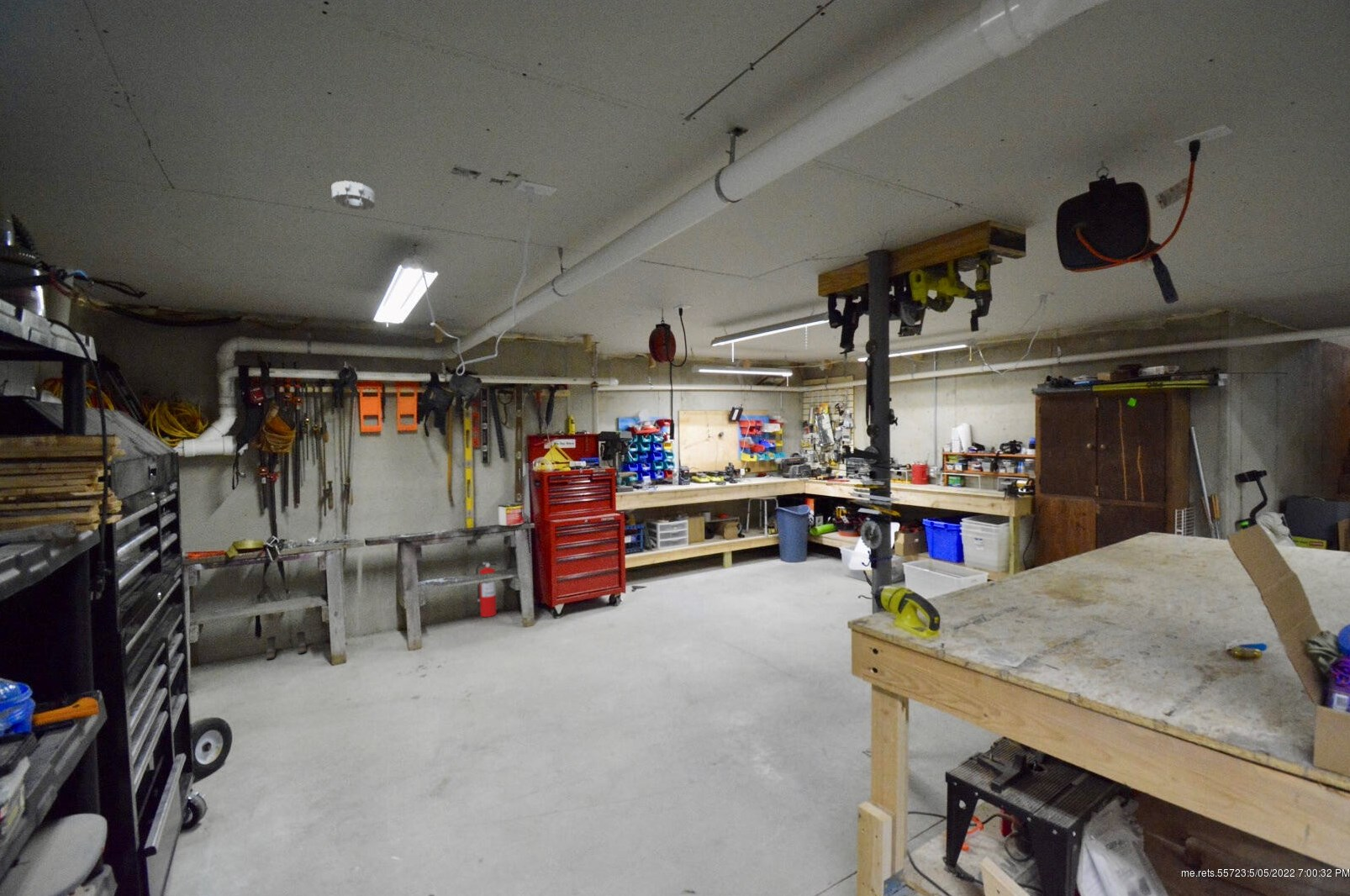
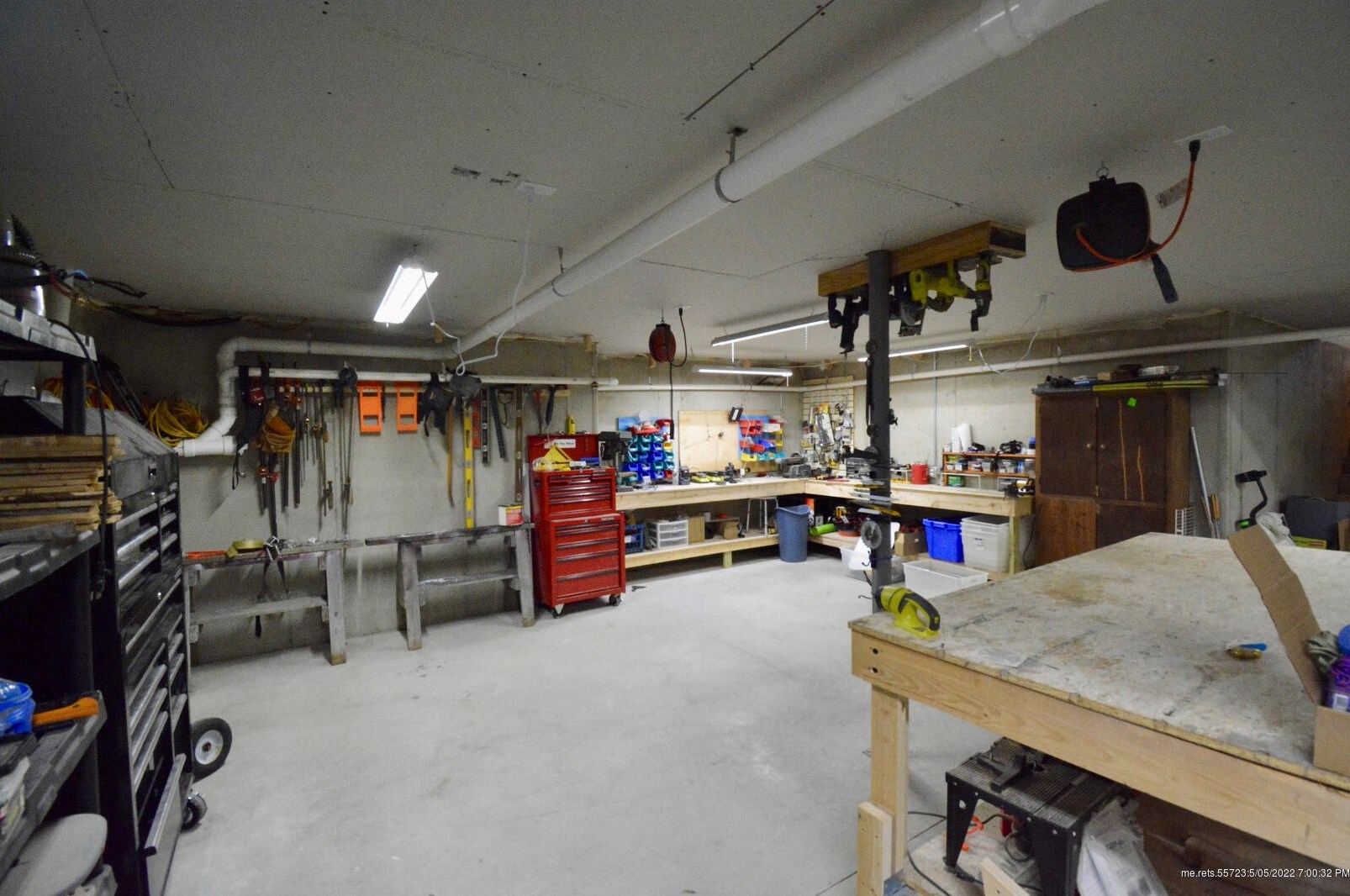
- fire extinguisher (487, 587)
- smoke detector (353, 195)
- boots (275, 648)
